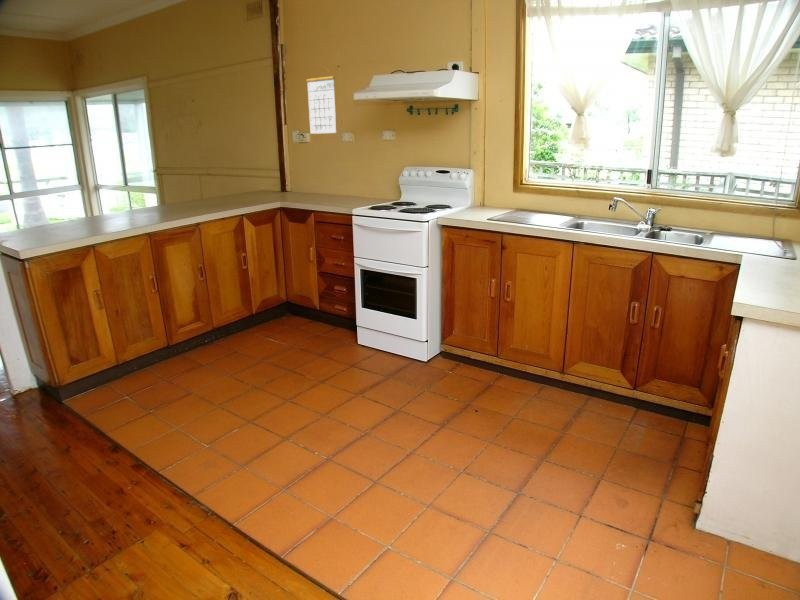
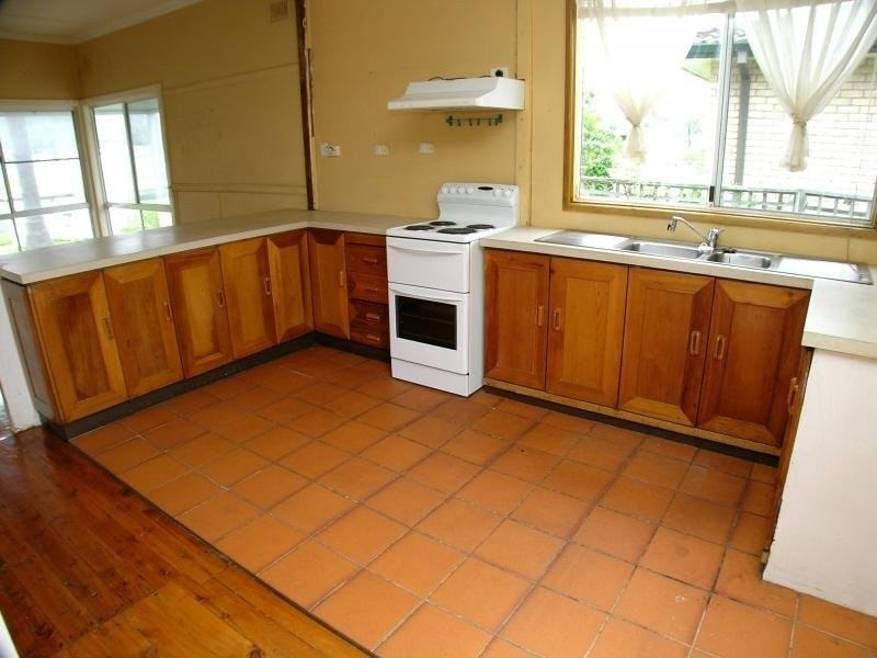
- calendar (321, 99)
